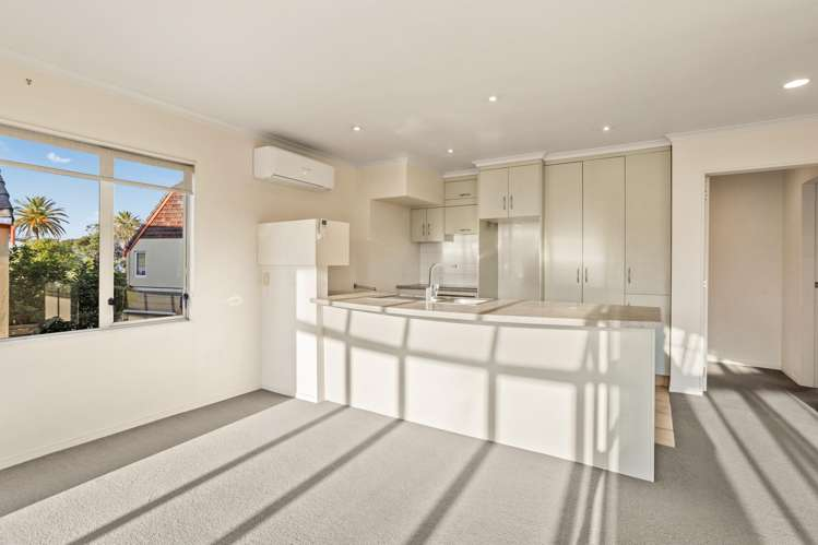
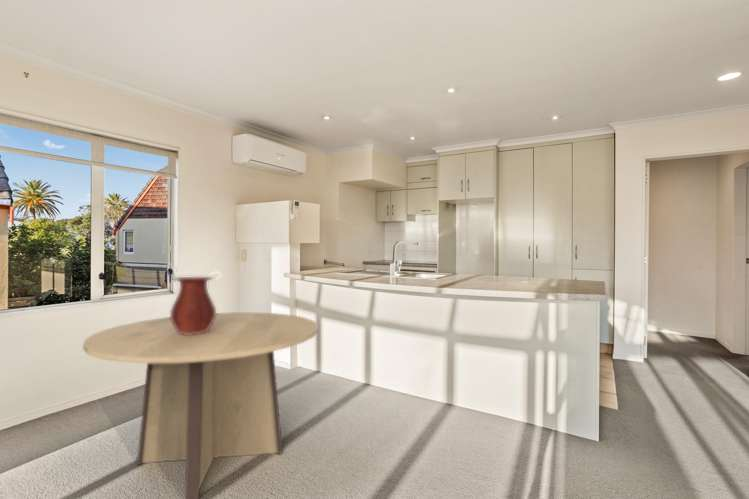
+ vase (193, 304)
+ dining table (212, 392)
